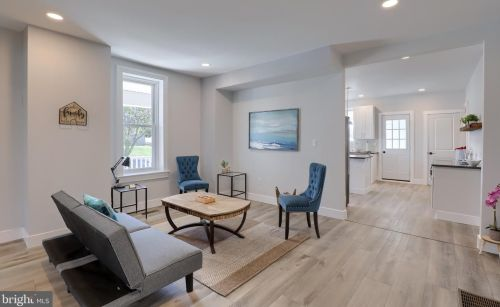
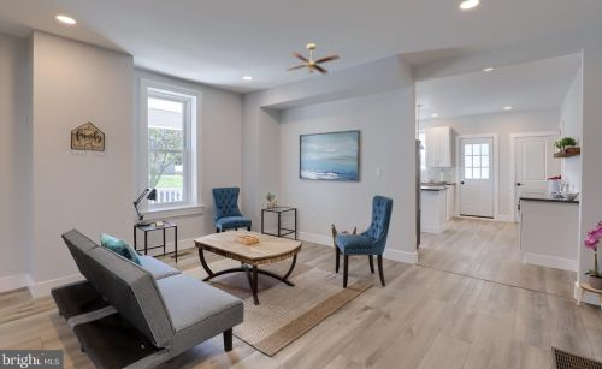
+ ceiling fan (311, 59)
